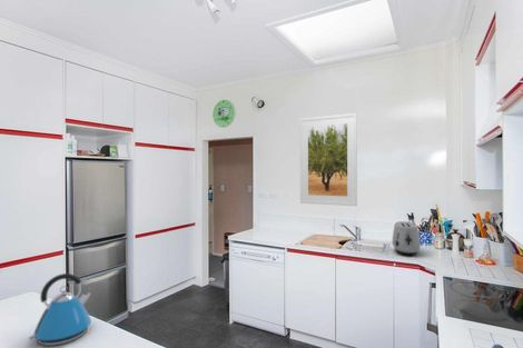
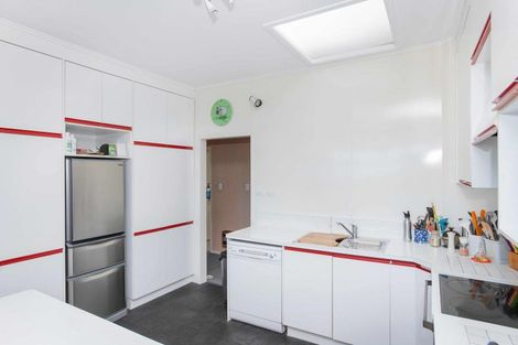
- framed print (327, 160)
- kettle (61, 304)
- toaster (405, 238)
